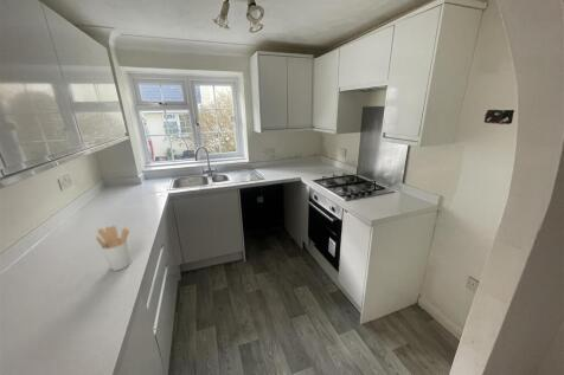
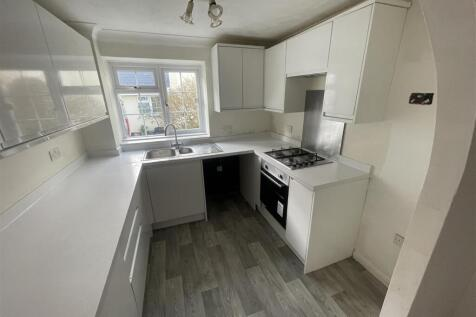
- utensil holder (114, 246)
